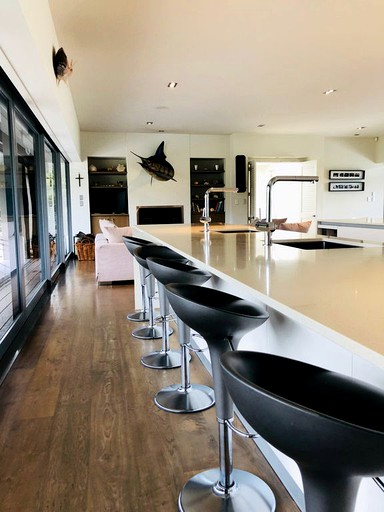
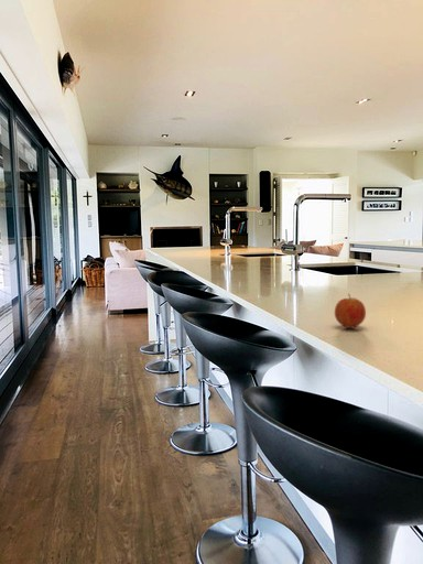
+ fruit (349, 310)
